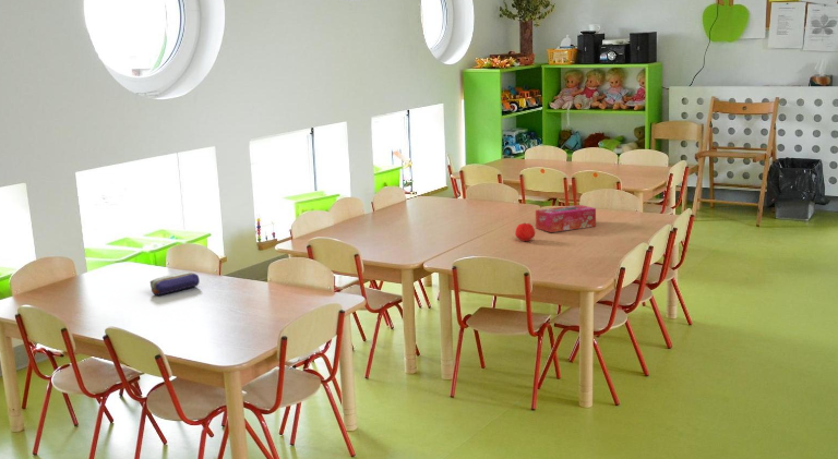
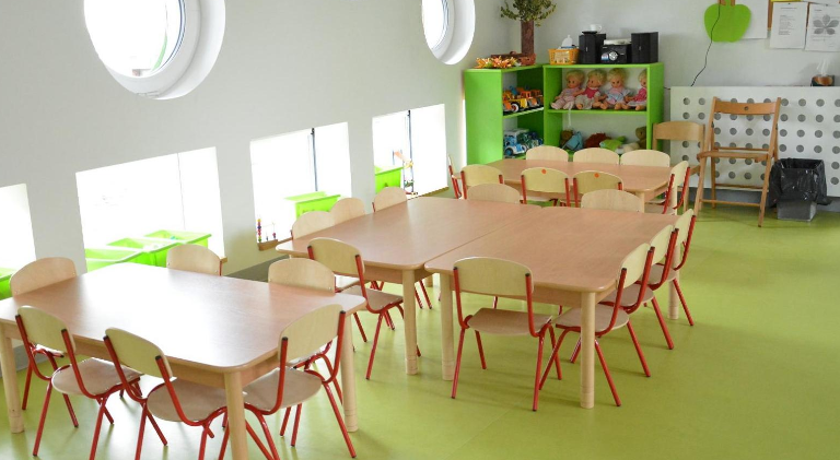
- tissue box (565, 218)
- apple (525, 231)
- pencil case (175, 282)
